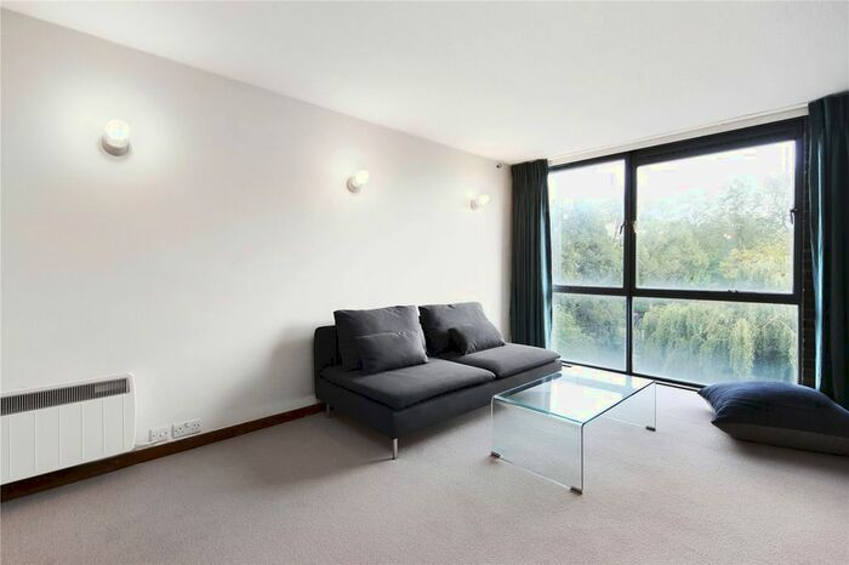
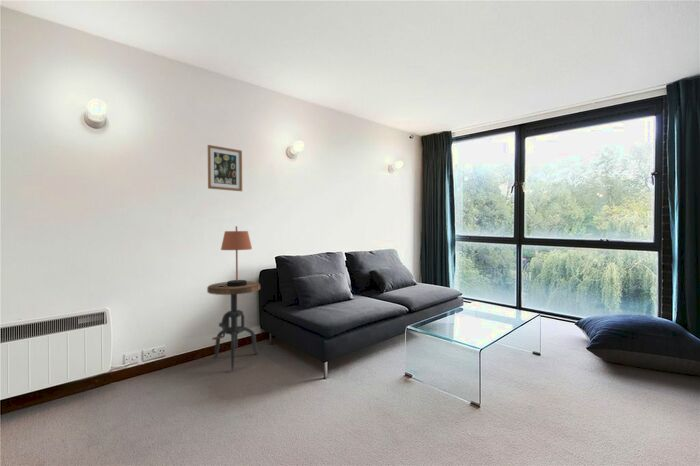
+ table lamp (236, 255)
+ wall art (225, 168)
+ side table (235, 322)
